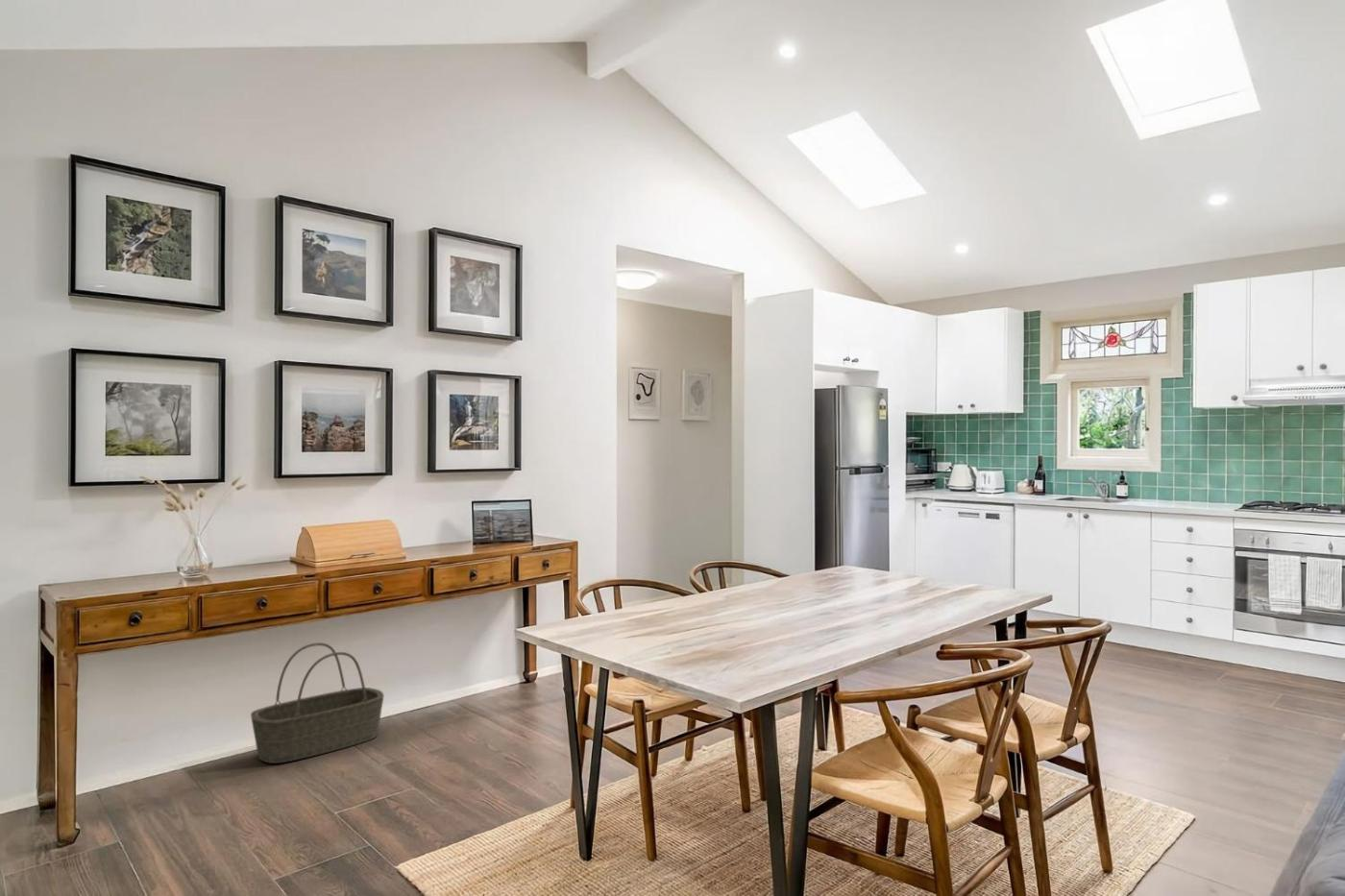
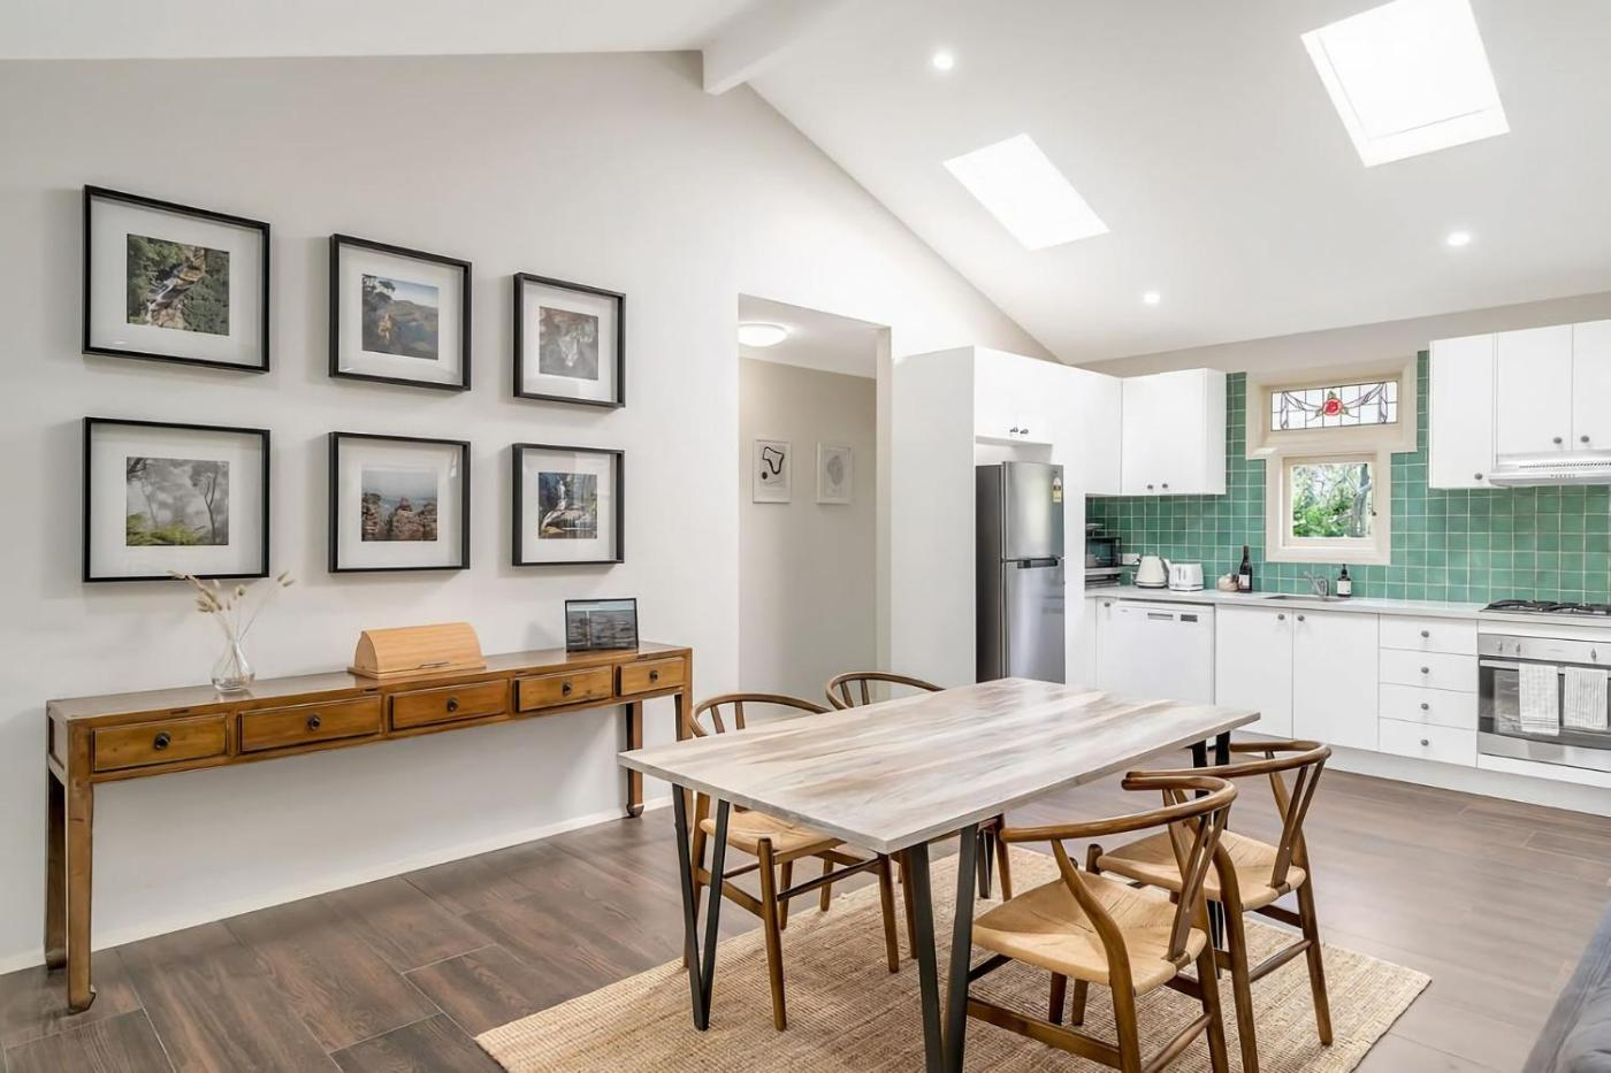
- basket (319, 696)
